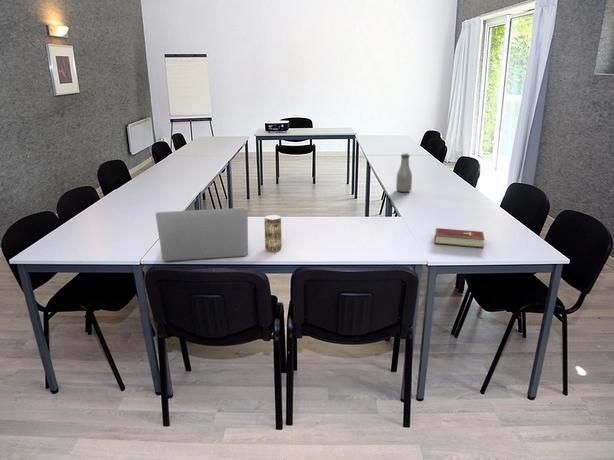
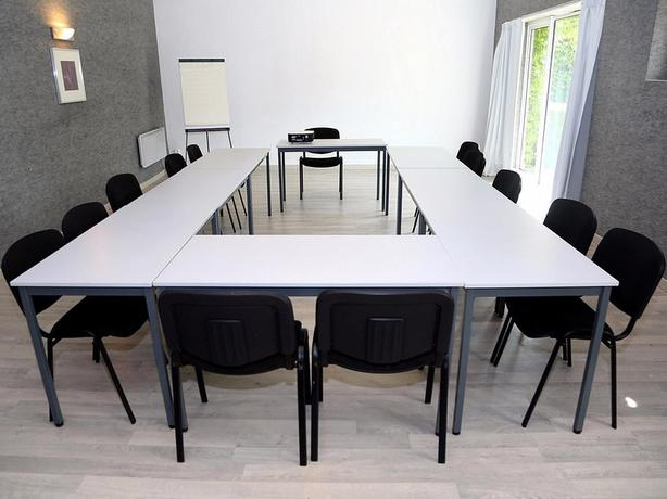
- hardcover book (458, 237)
- bottle (404, 172)
- beverage can (273, 233)
- laptop (204, 226)
